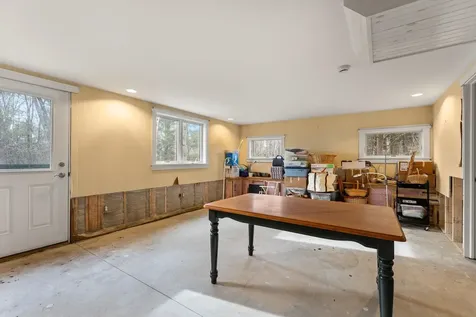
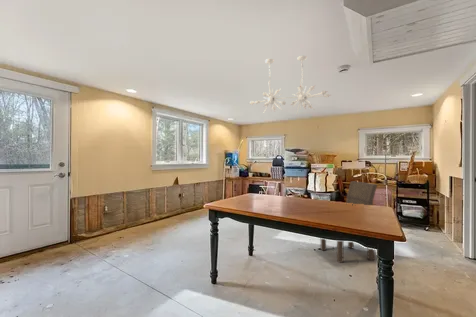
+ chandelier (279, 89)
+ dining chair (347, 202)
